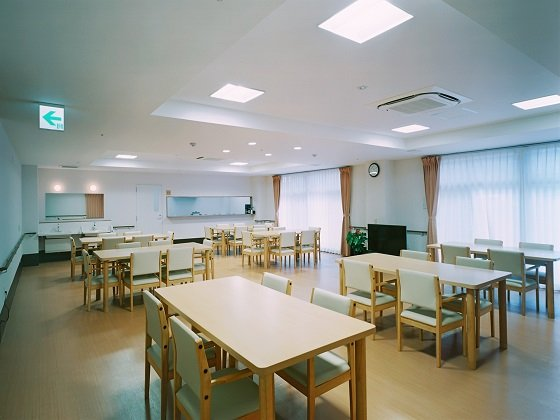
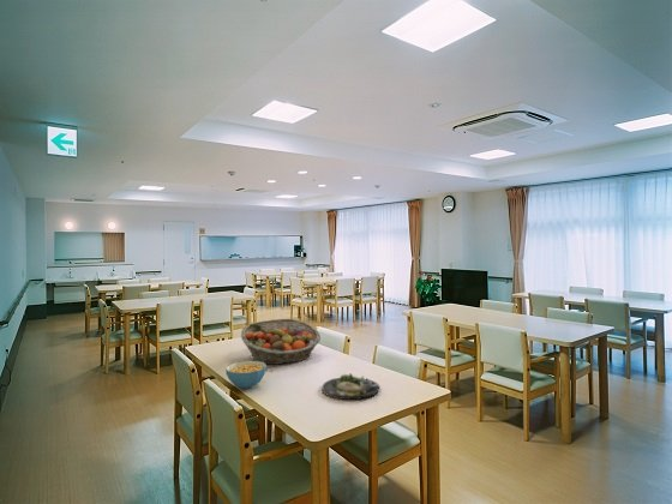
+ fruit basket (281, 340)
+ cereal bowl (246, 376)
+ dinner plate (350, 383)
